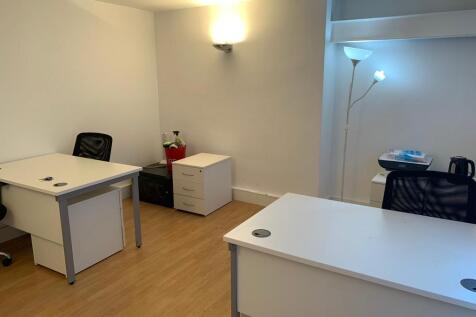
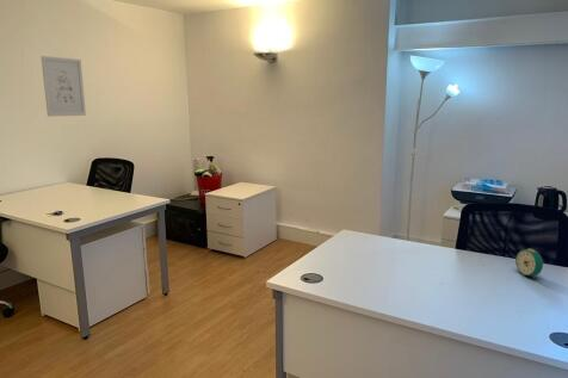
+ wall art (64, 87)
+ alarm clock (530, 261)
